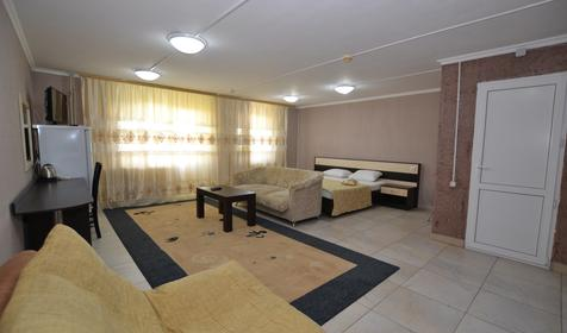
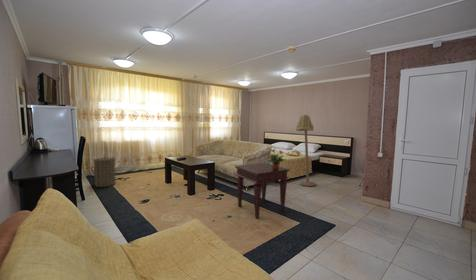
+ side table (260, 188)
+ potted plant (275, 158)
+ floor lamp (305, 149)
+ laundry hamper (104, 169)
